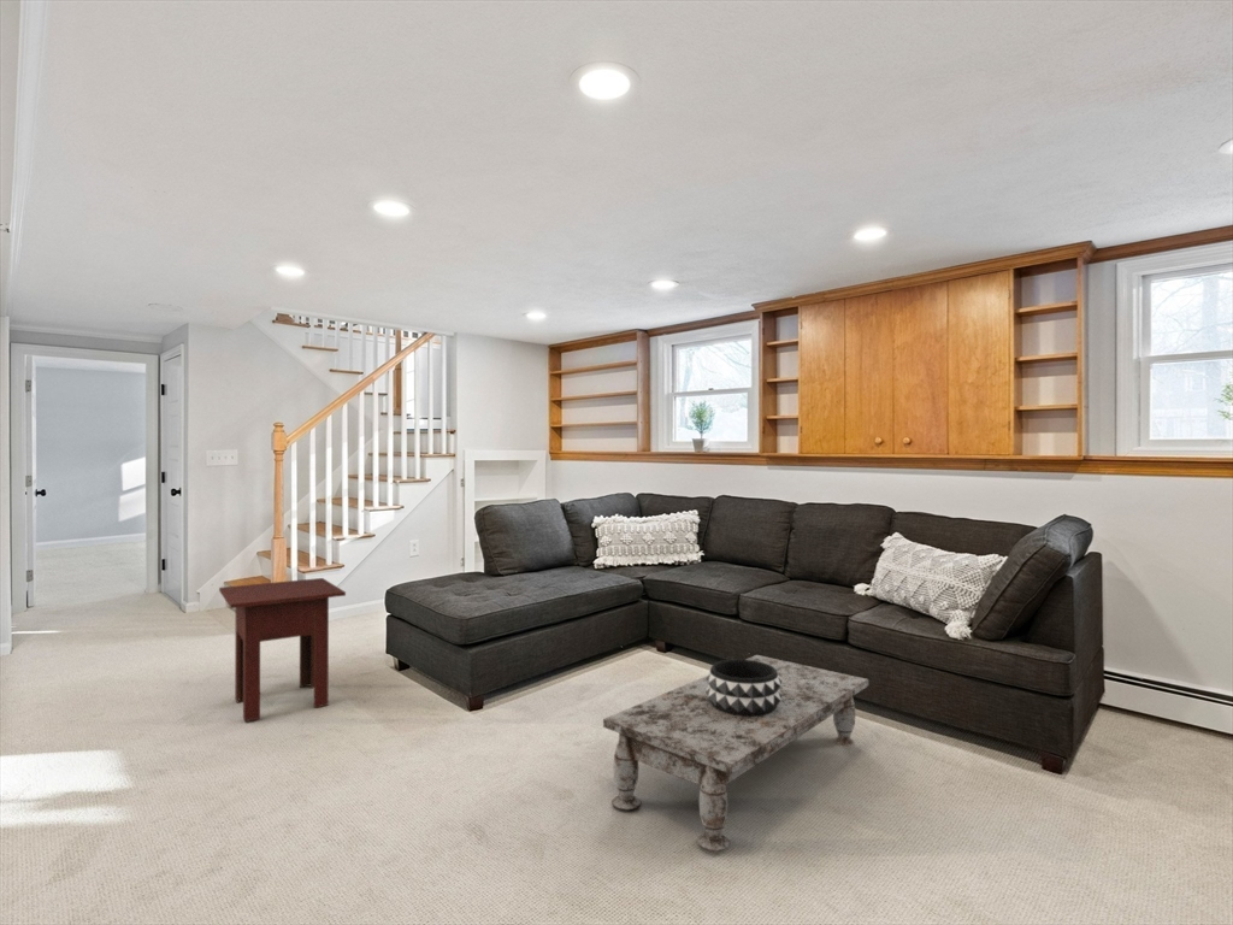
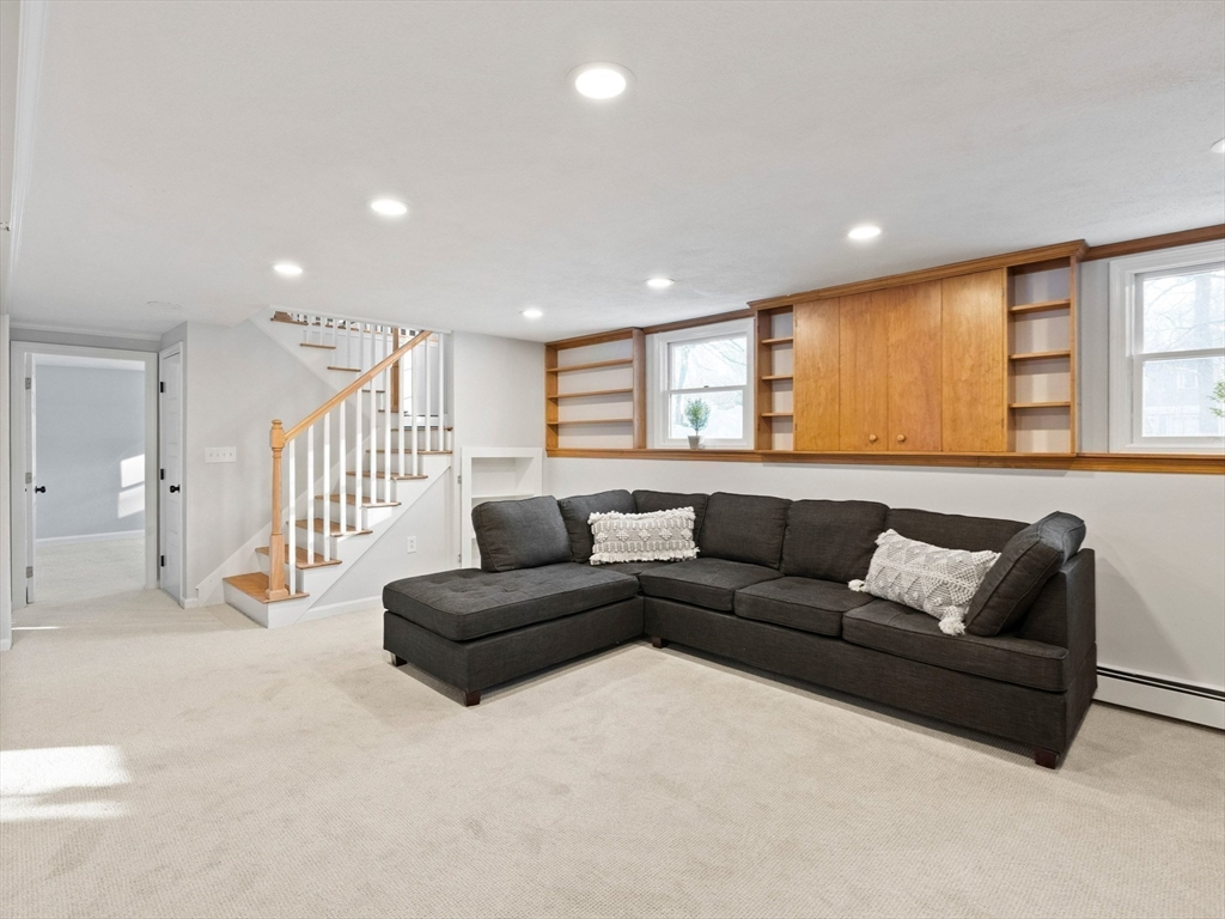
- decorative bowl (743, 685)
- side table (279, 638)
- coffee table (745, 733)
